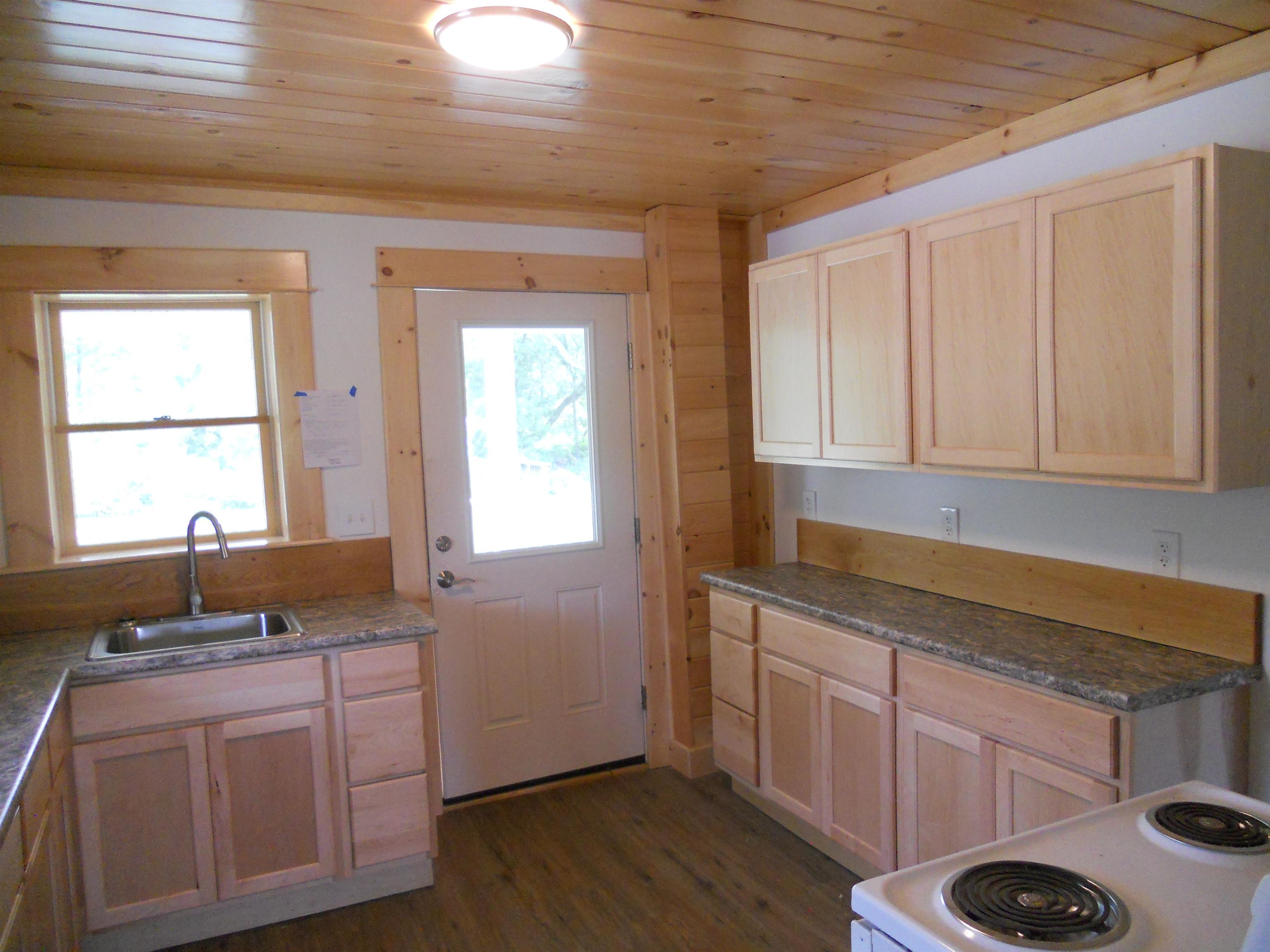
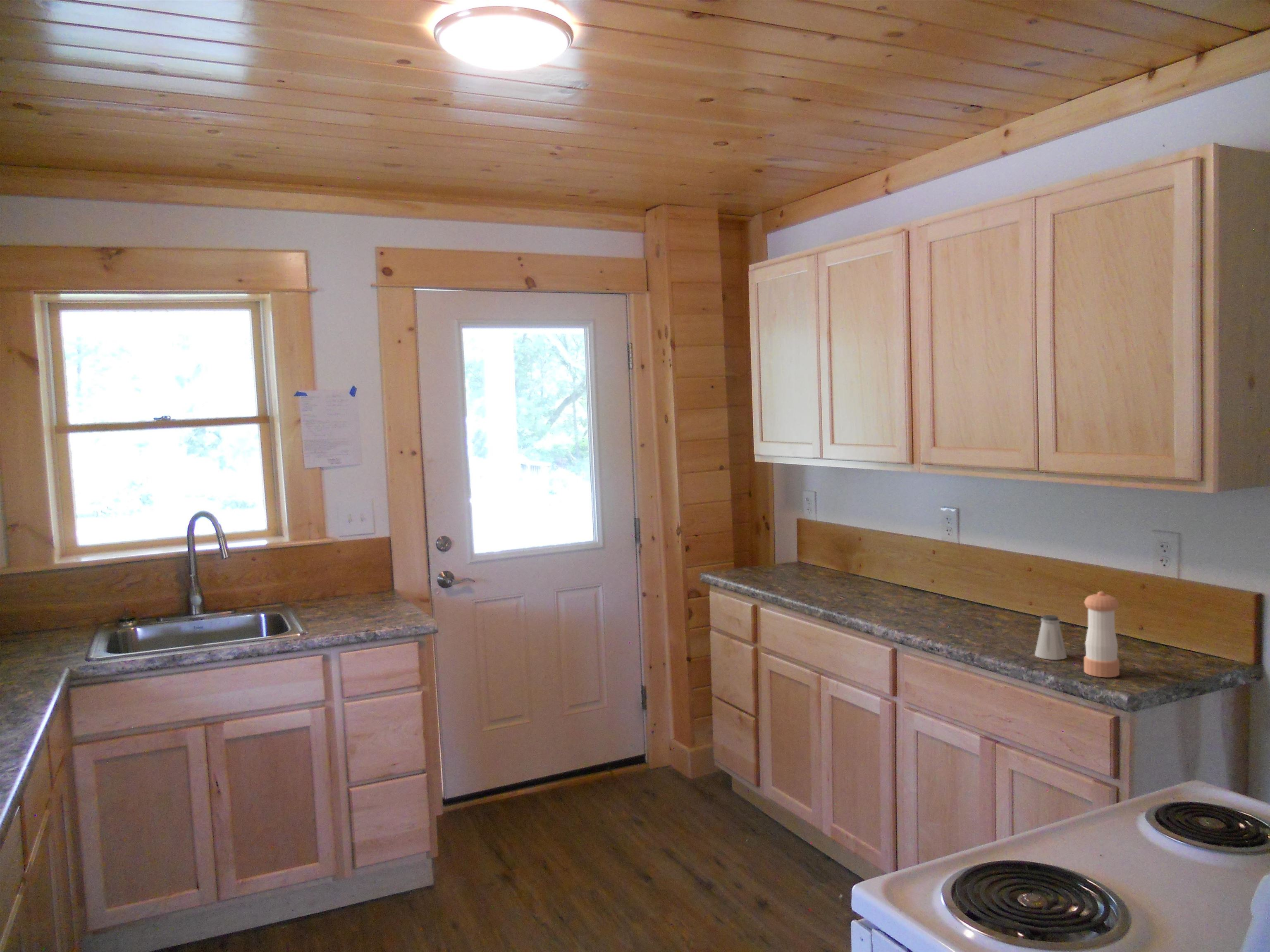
+ pepper shaker (1101, 632)
+ saltshaker (1050, 636)
